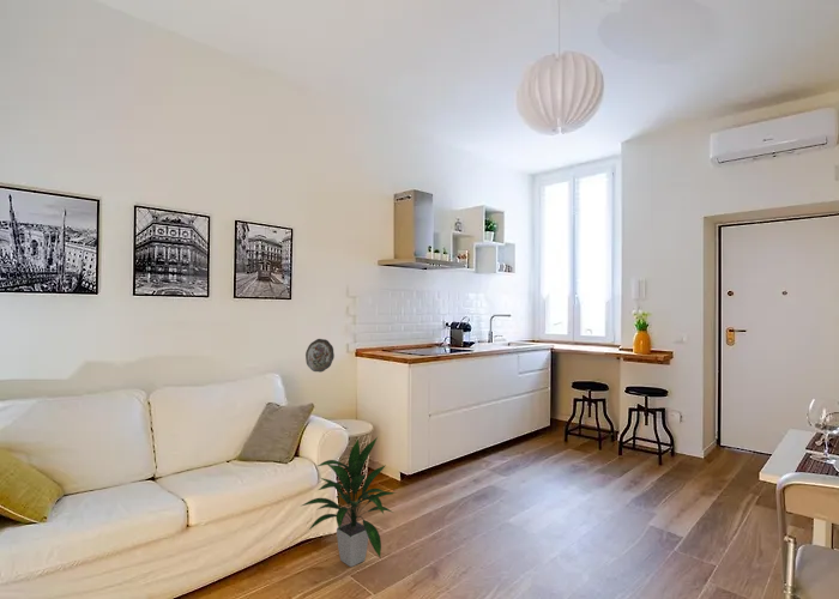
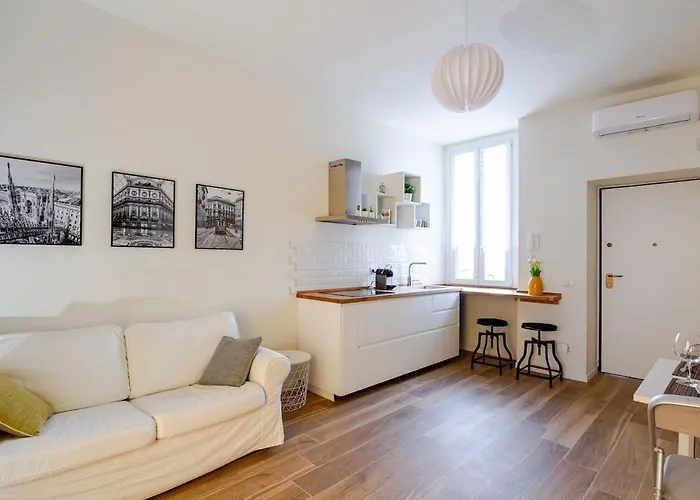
- indoor plant (352, 502)
- decorative plate (319, 355)
